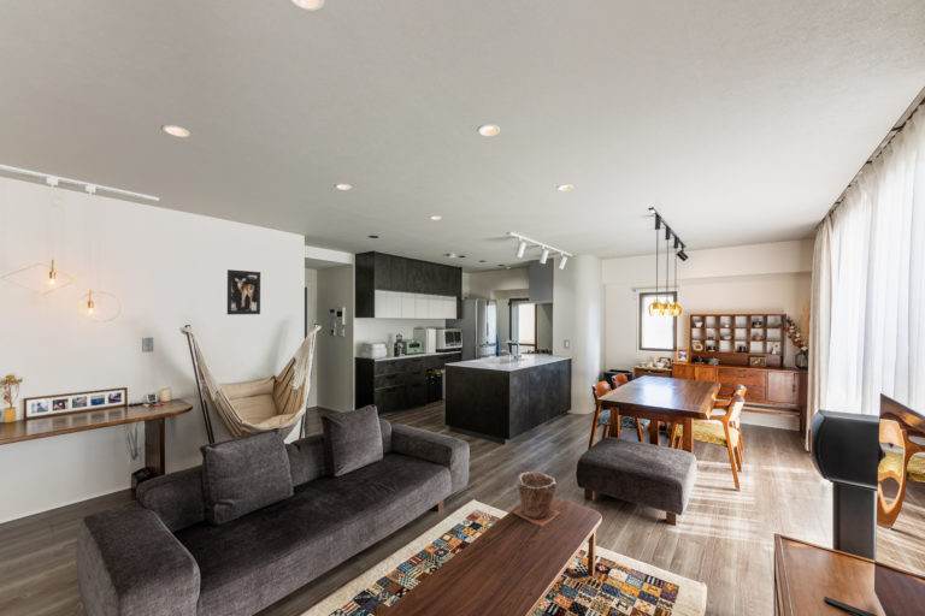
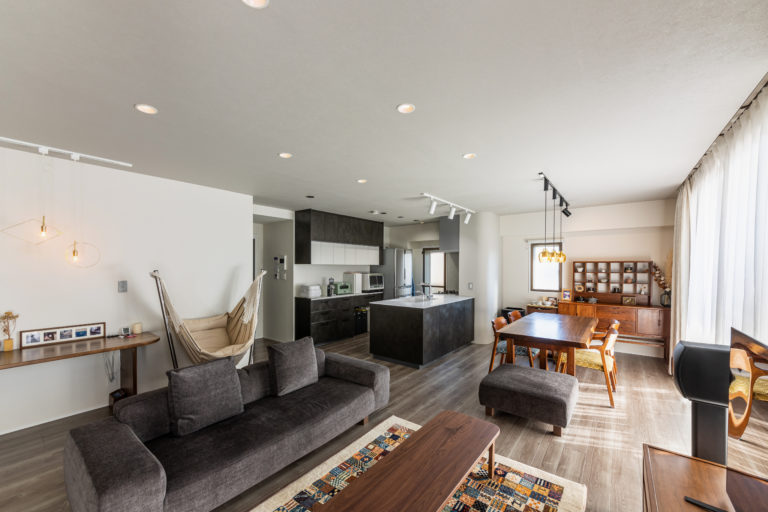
- wall art (243, 292)
- plant pot (536, 494)
